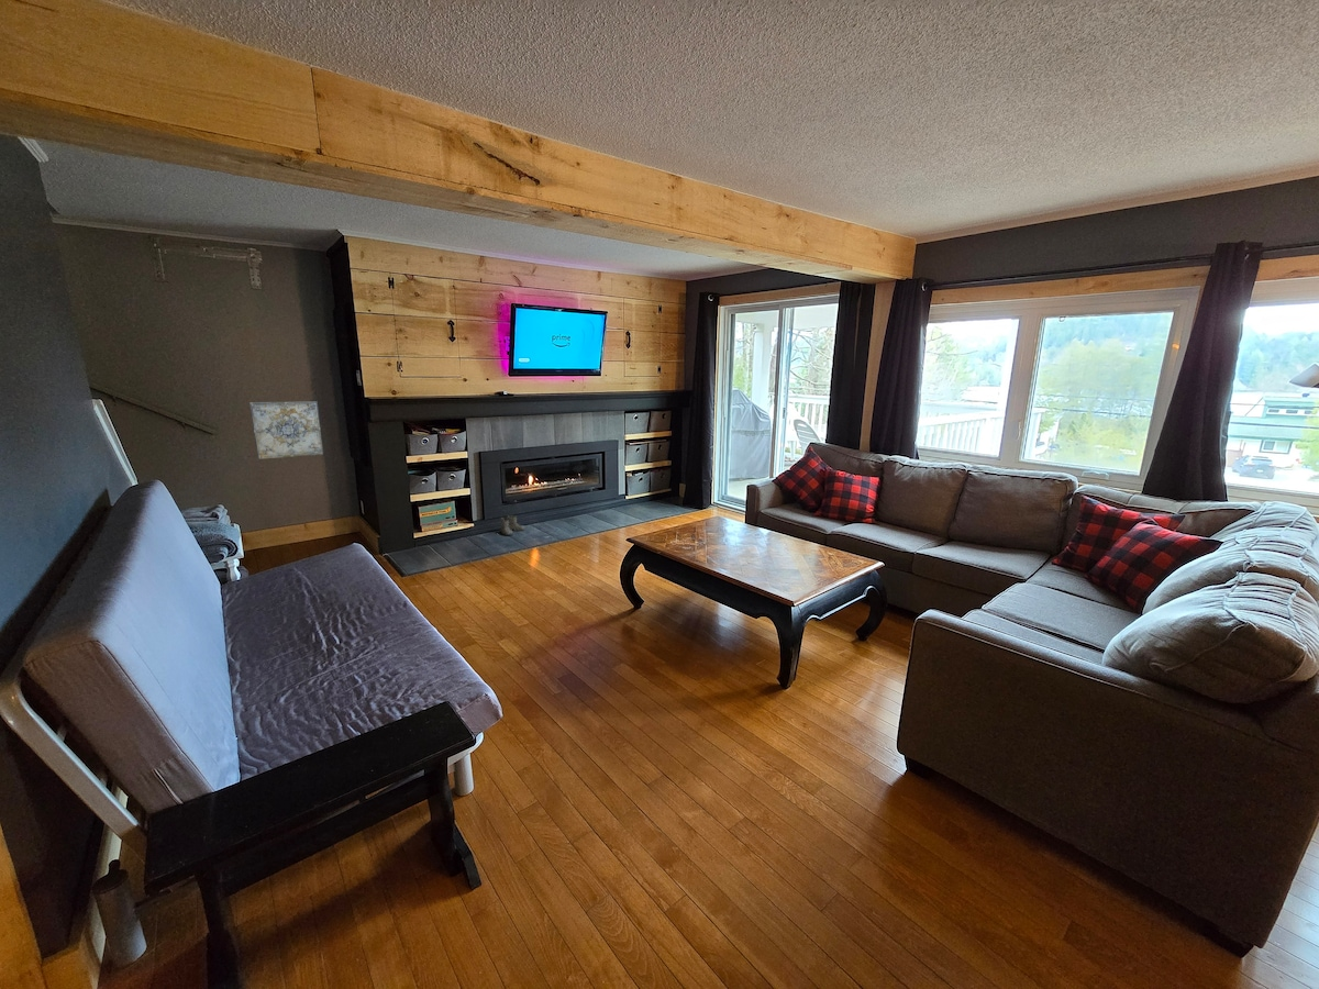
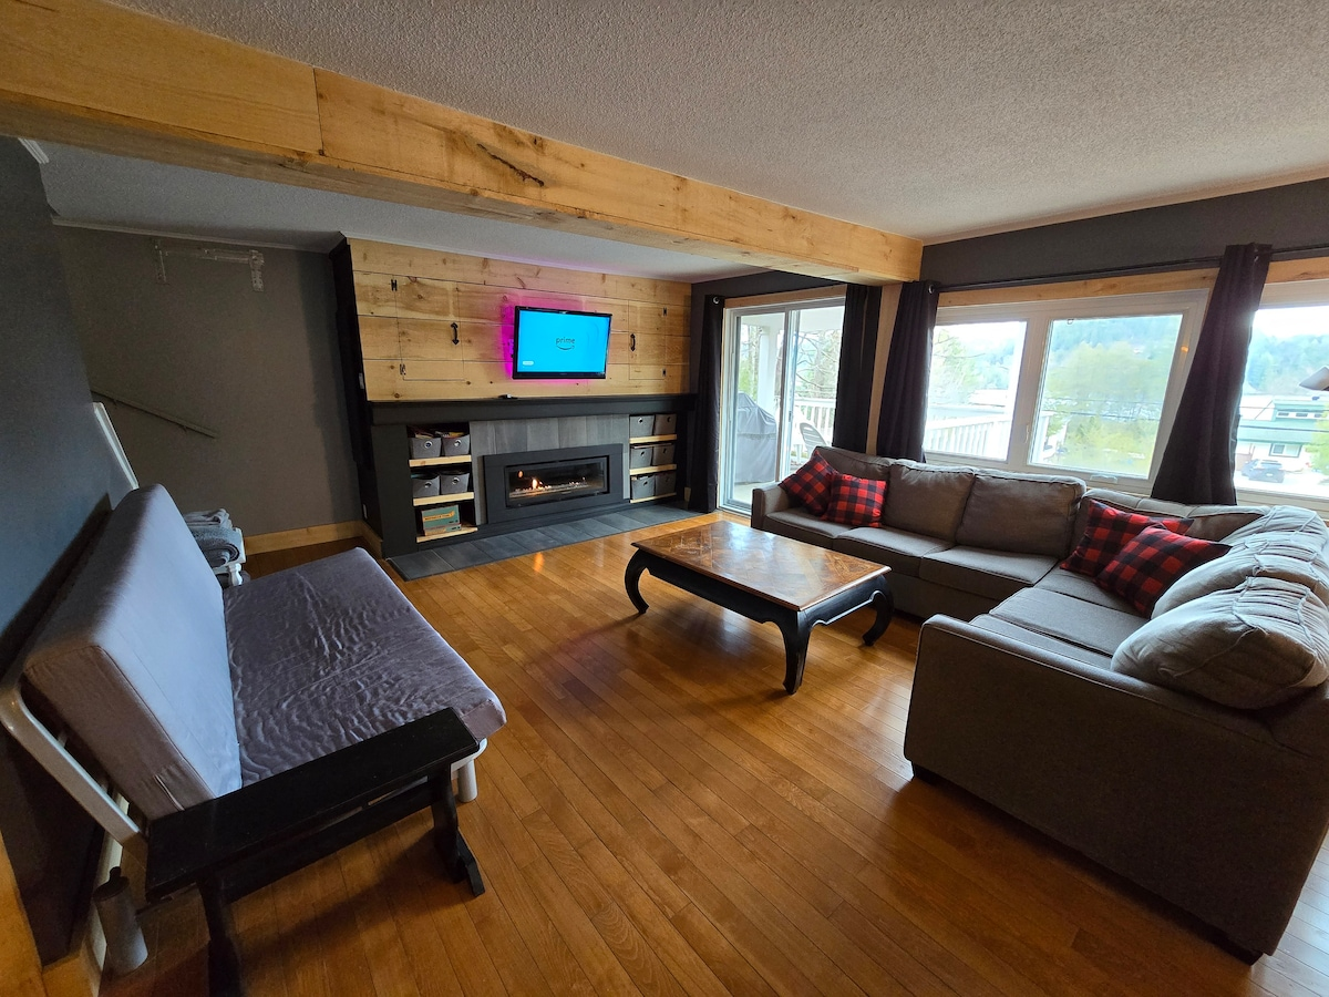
- wall art (287, 429)
- boots (510, 524)
